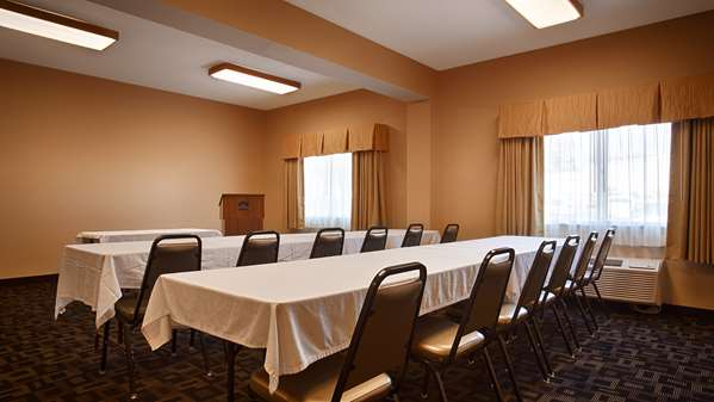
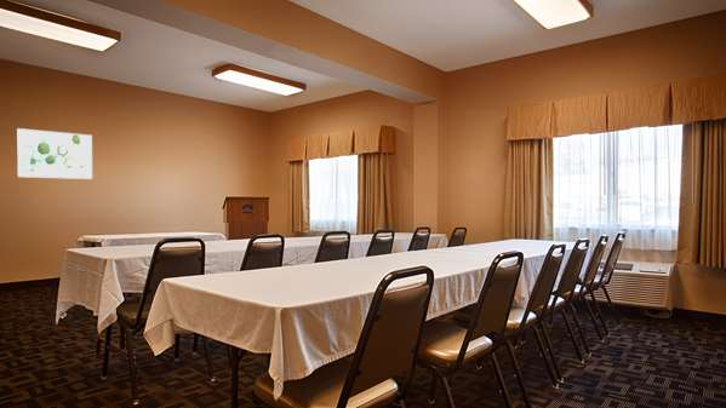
+ wall art (56, 155)
